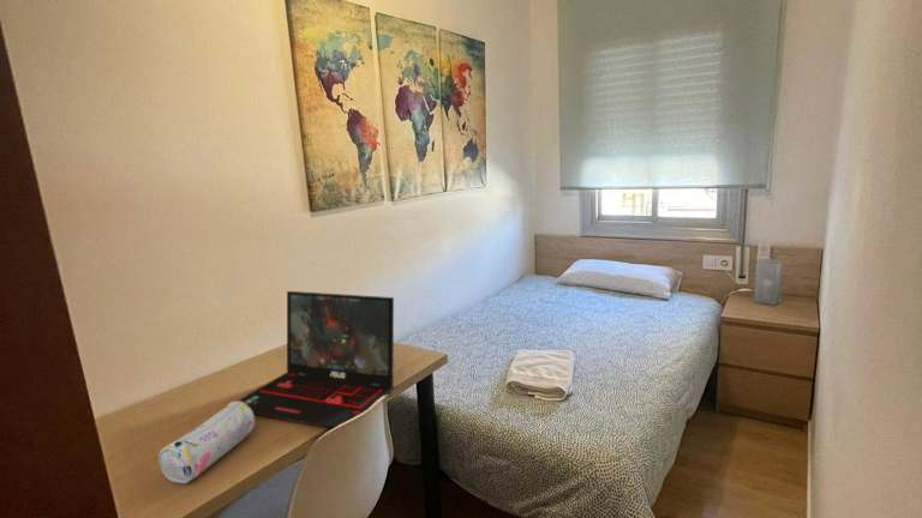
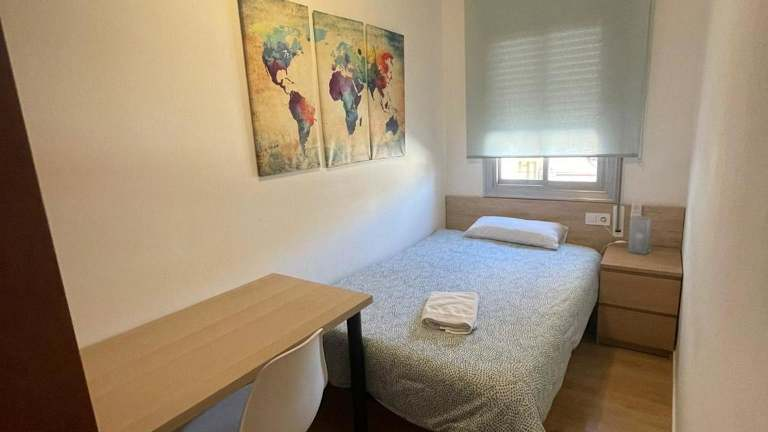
- laptop (312, 353)
- pencil case (209, 438)
